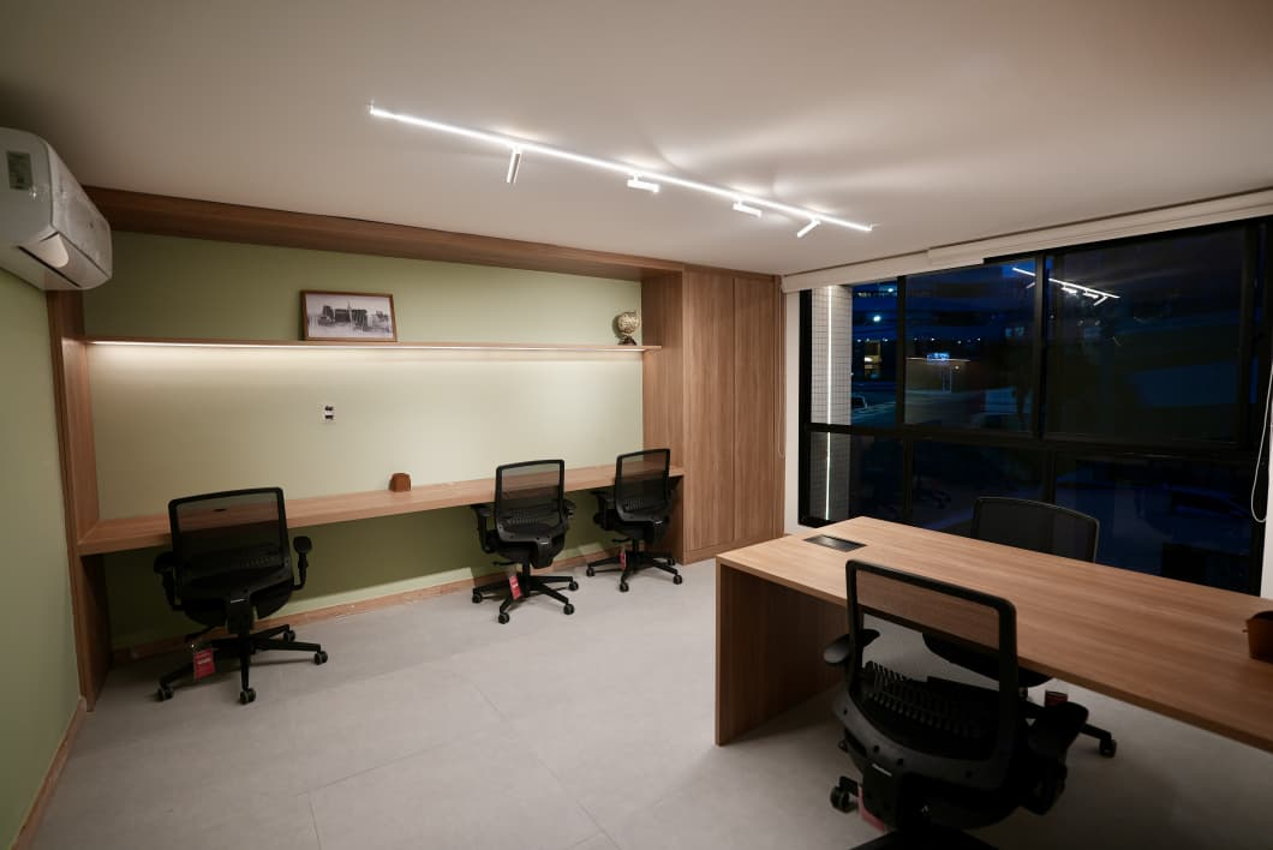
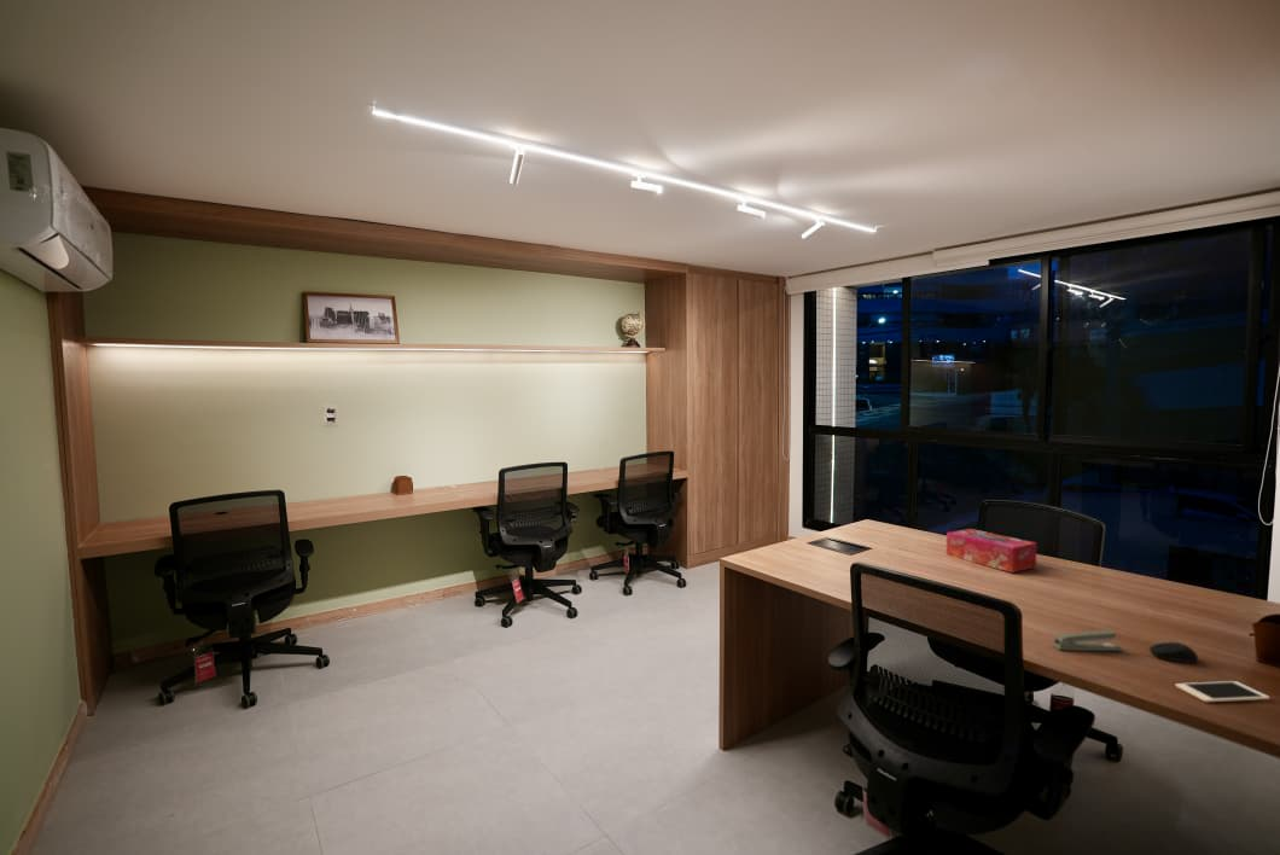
+ stapler (1087, 639)
+ computer mouse (1173, 650)
+ cell phone (1221, 691)
+ tissue box (989, 548)
